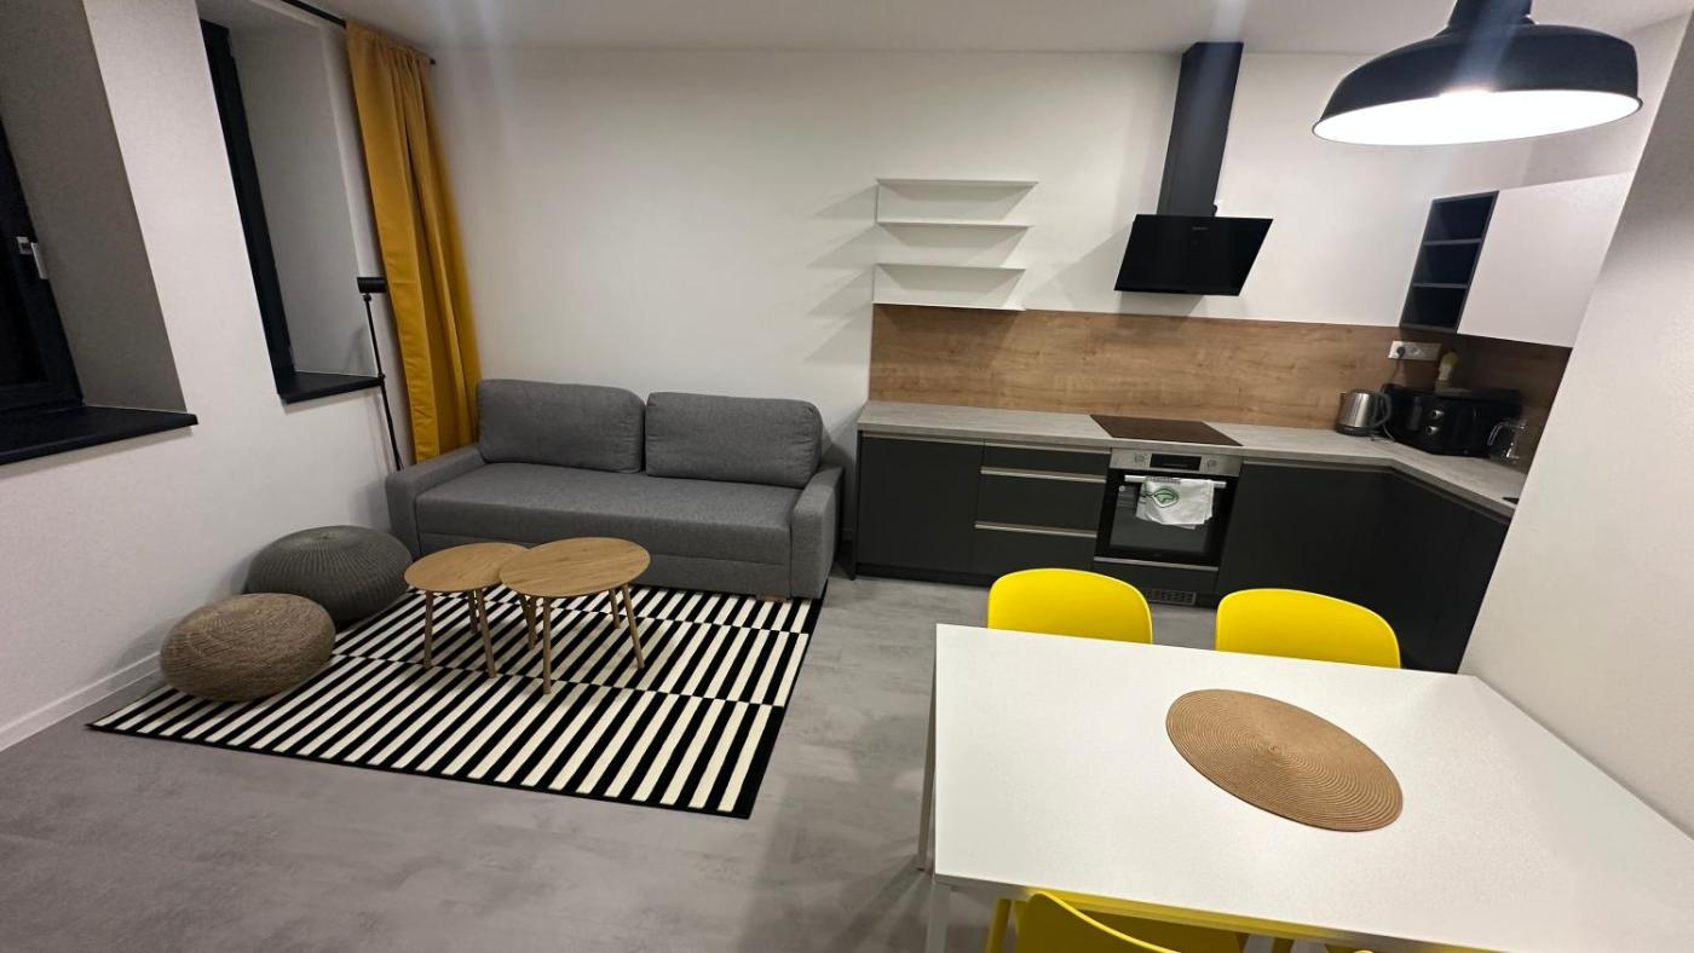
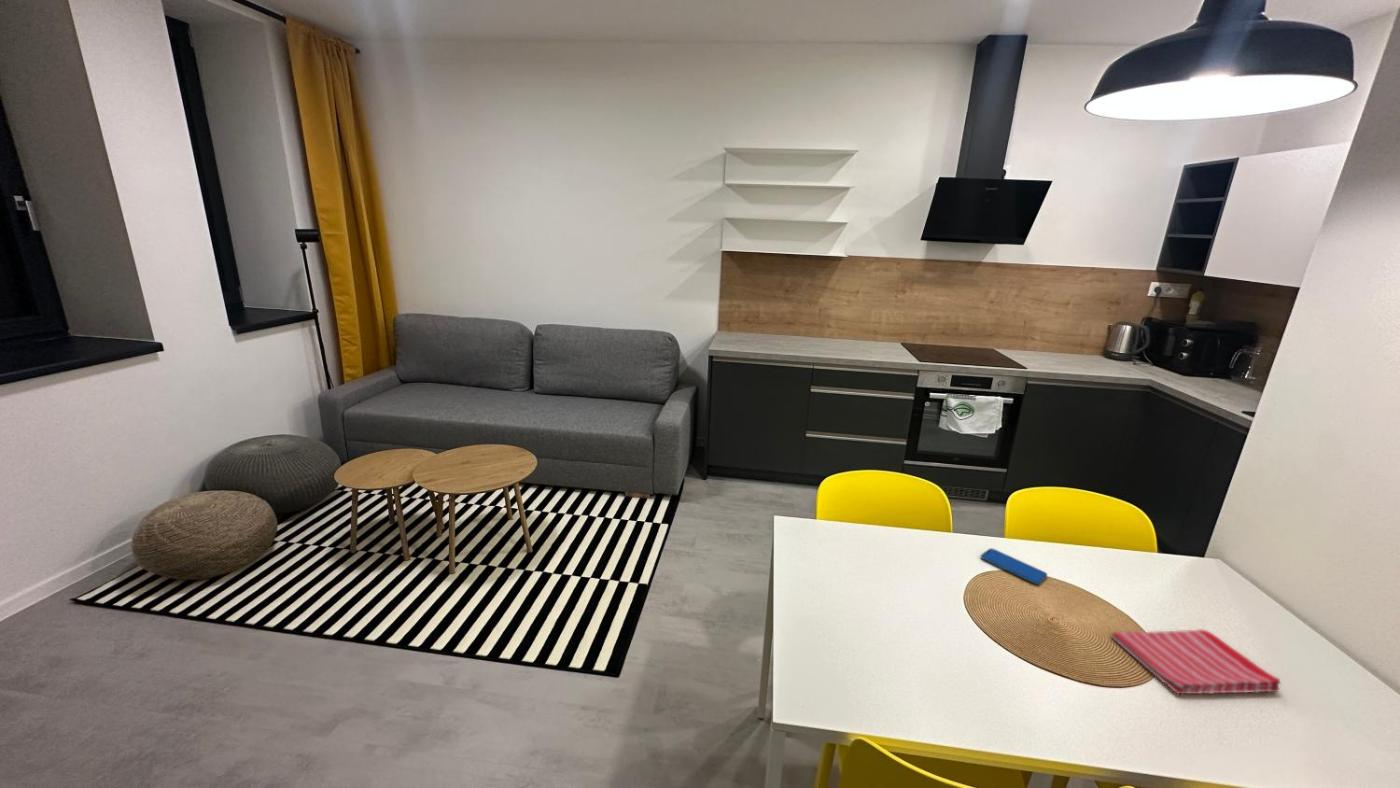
+ smartphone (1013, 565)
+ dish towel (1192, 658)
